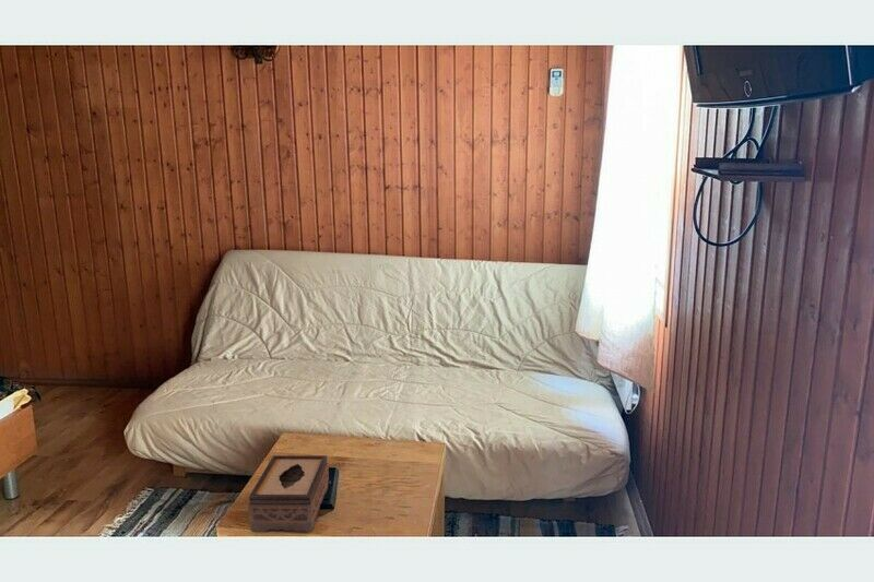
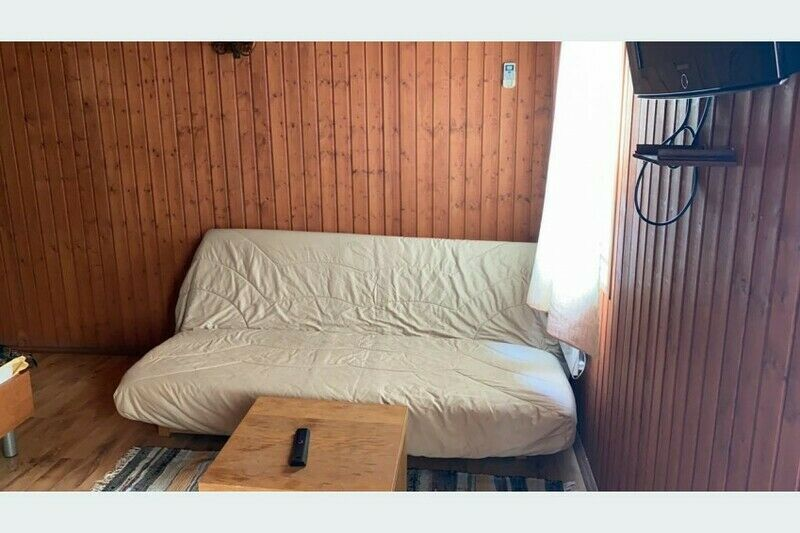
- tissue box (291, 490)
